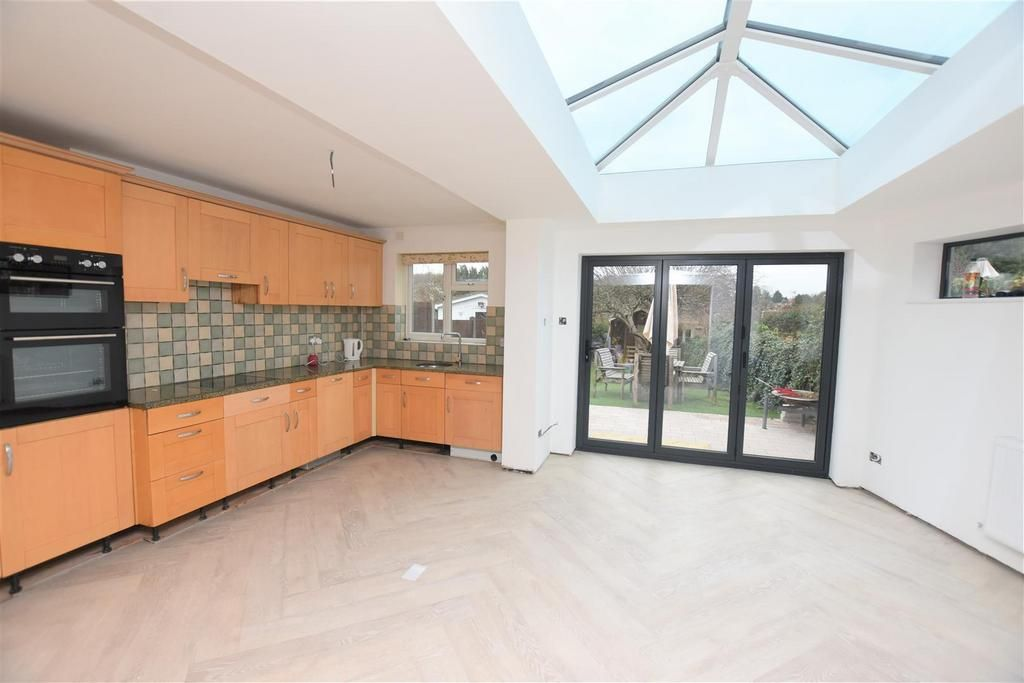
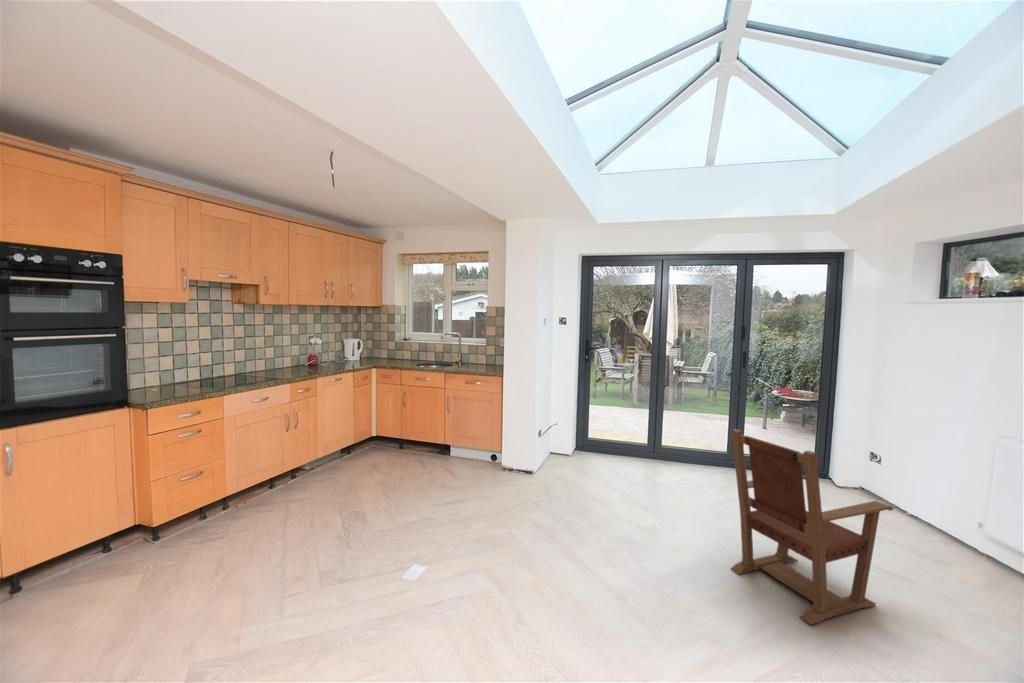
+ armchair (805, 512)
